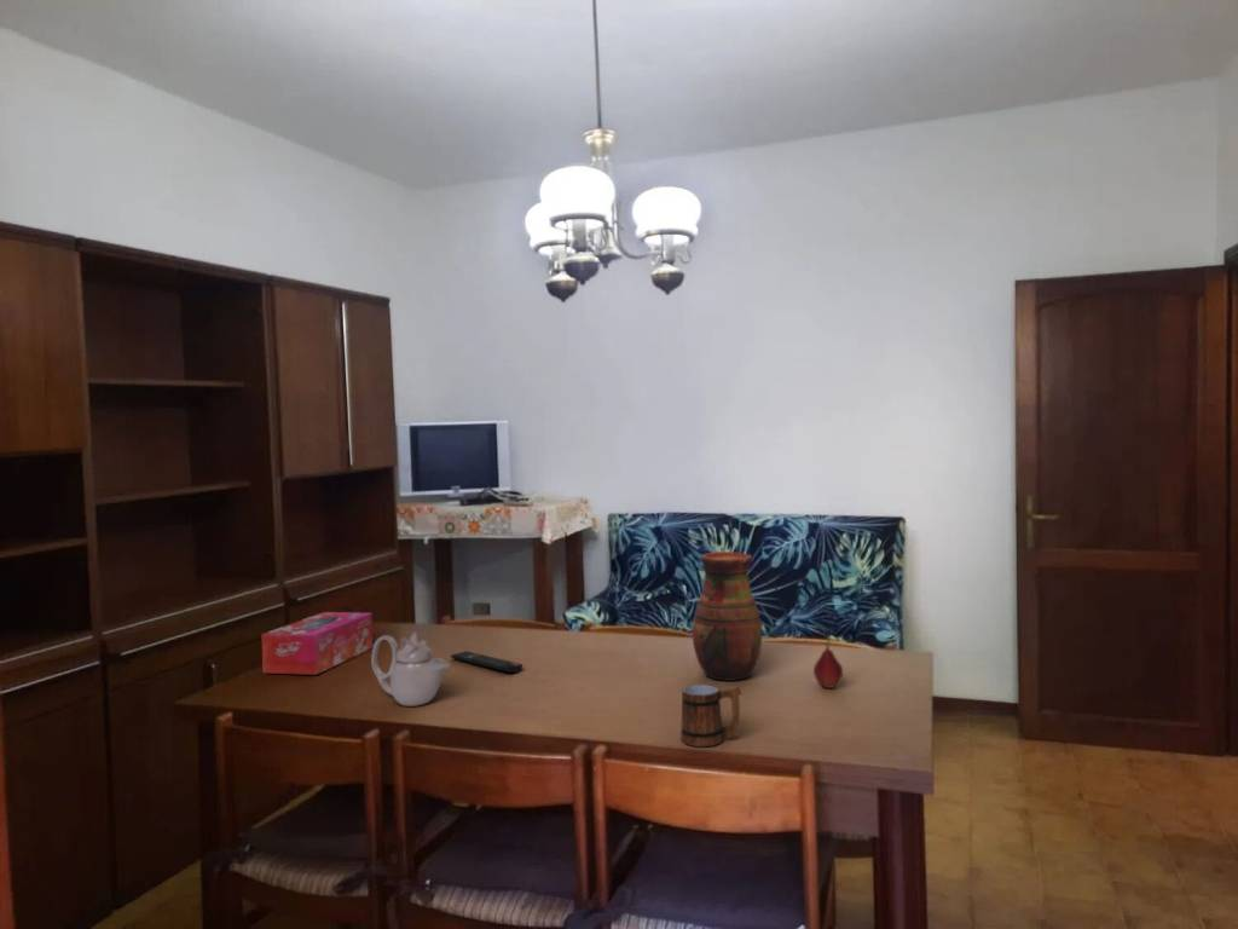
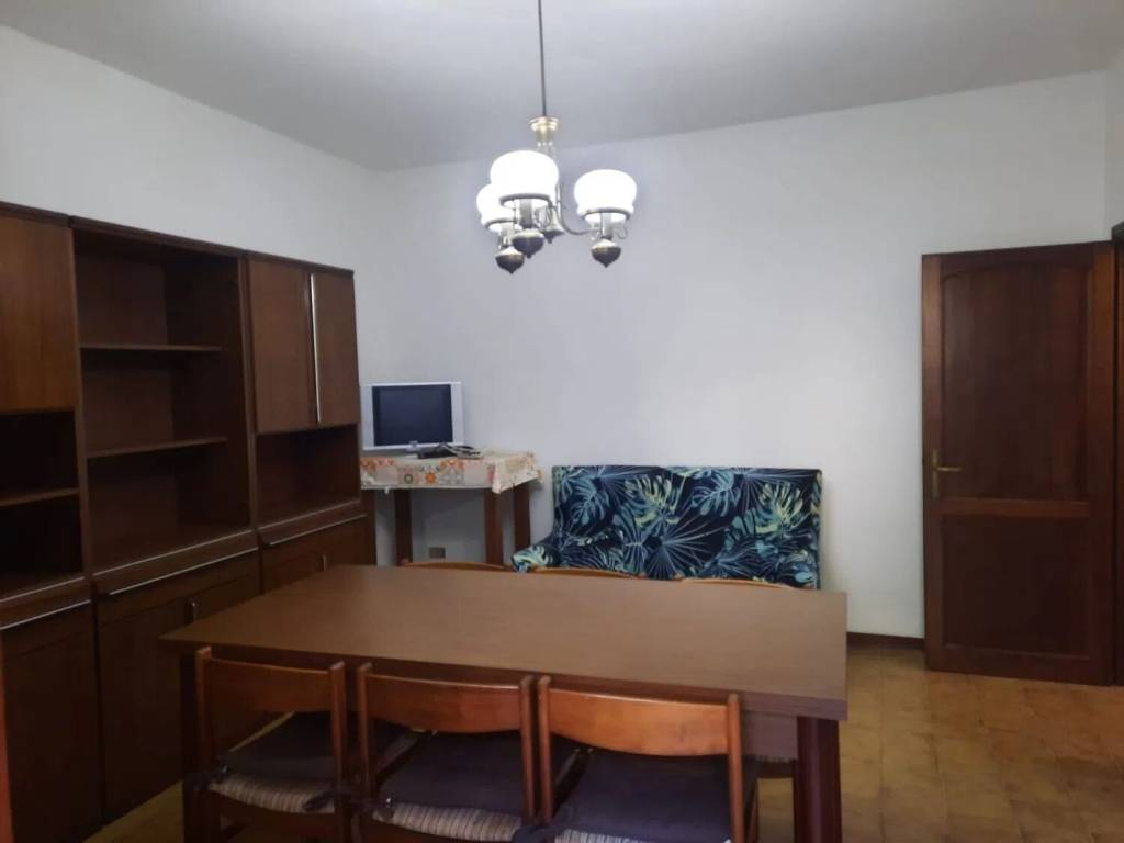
- tissue box (319, 641)
- mug (710, 712)
- fruit (827, 662)
- teapot (410, 668)
- vase (727, 614)
- remote control (486, 662)
